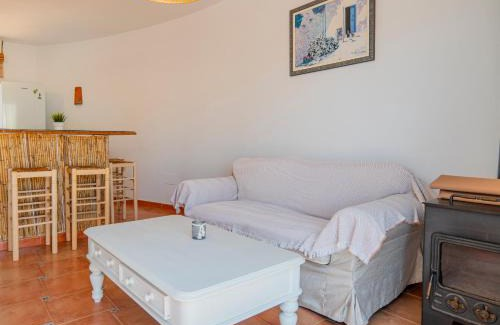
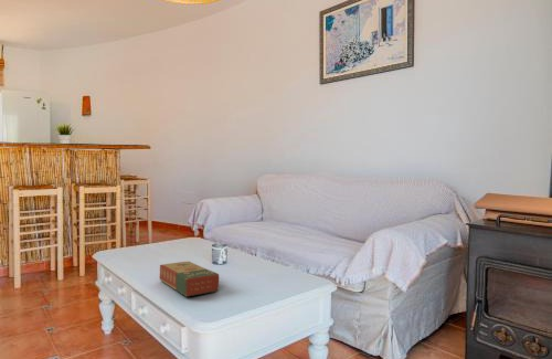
+ book (188, 277)
